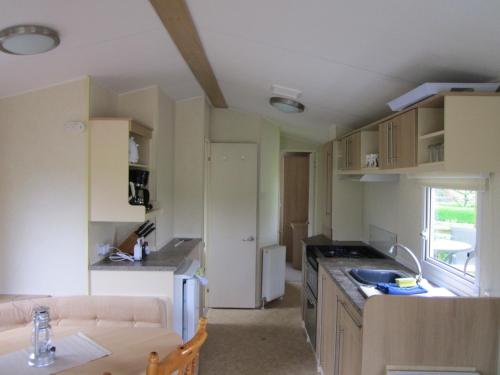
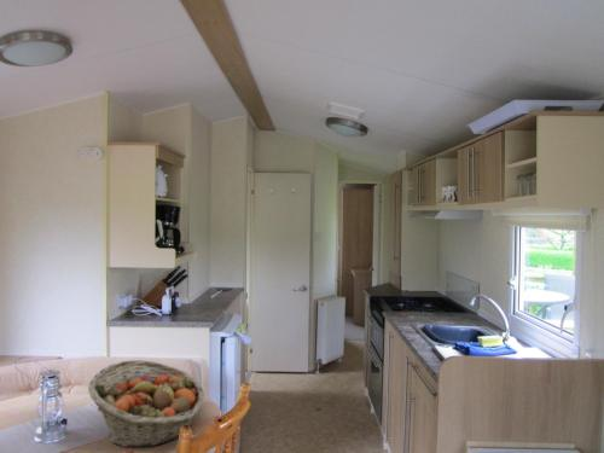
+ fruit basket (149, 397)
